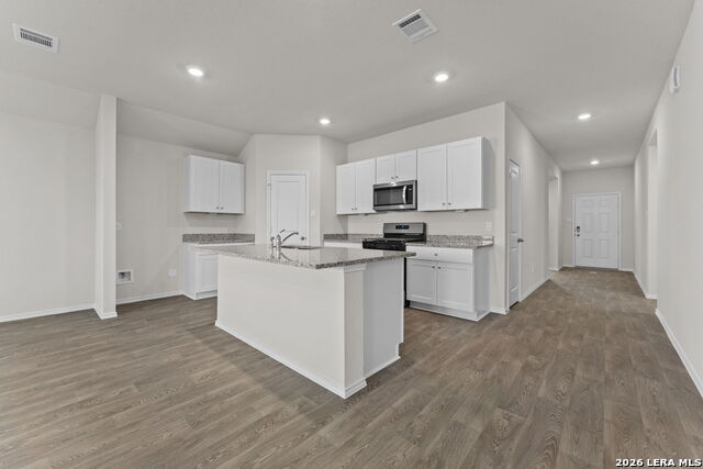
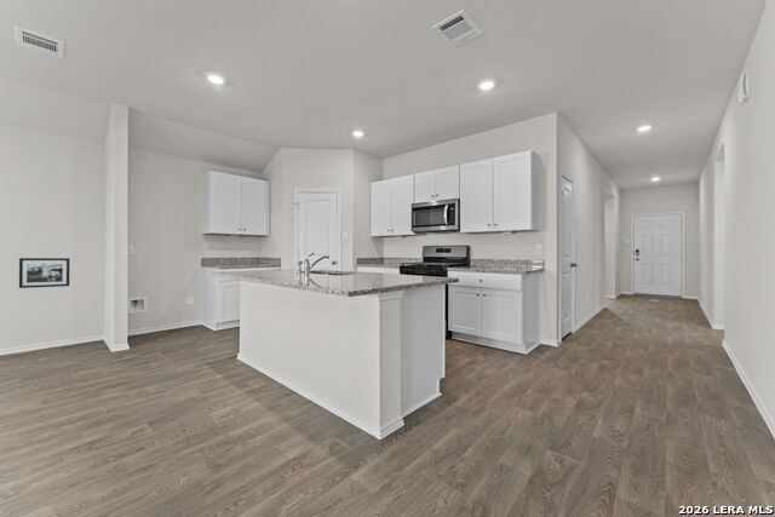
+ picture frame (45, 272)
